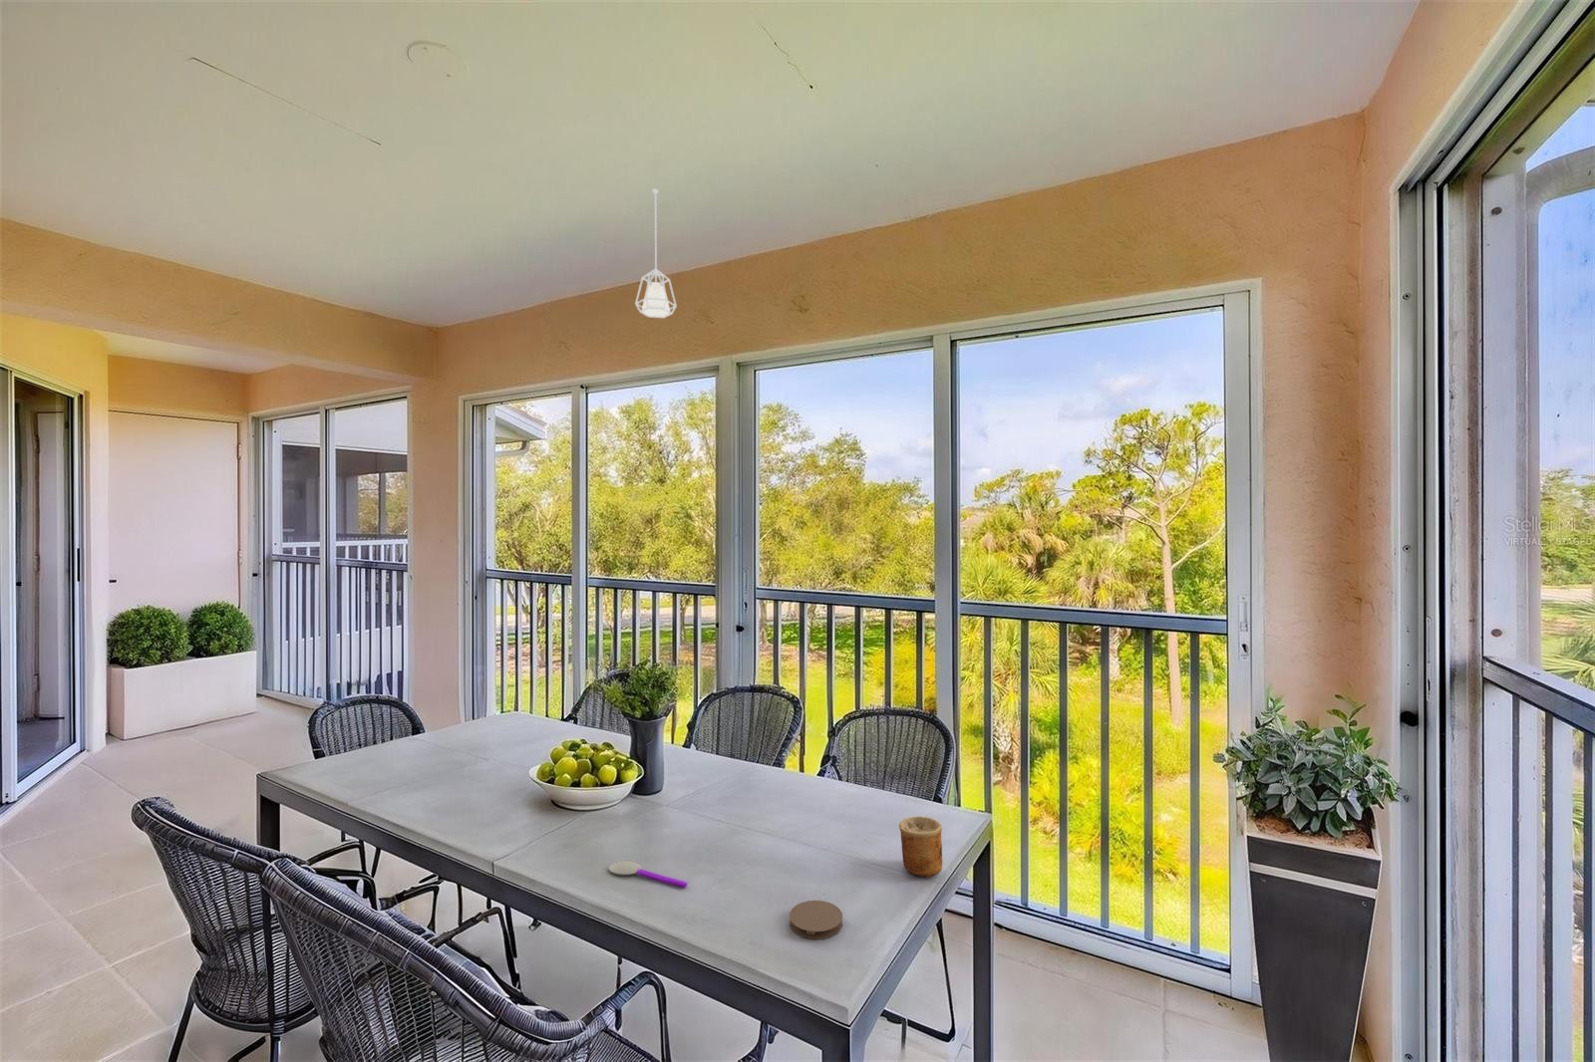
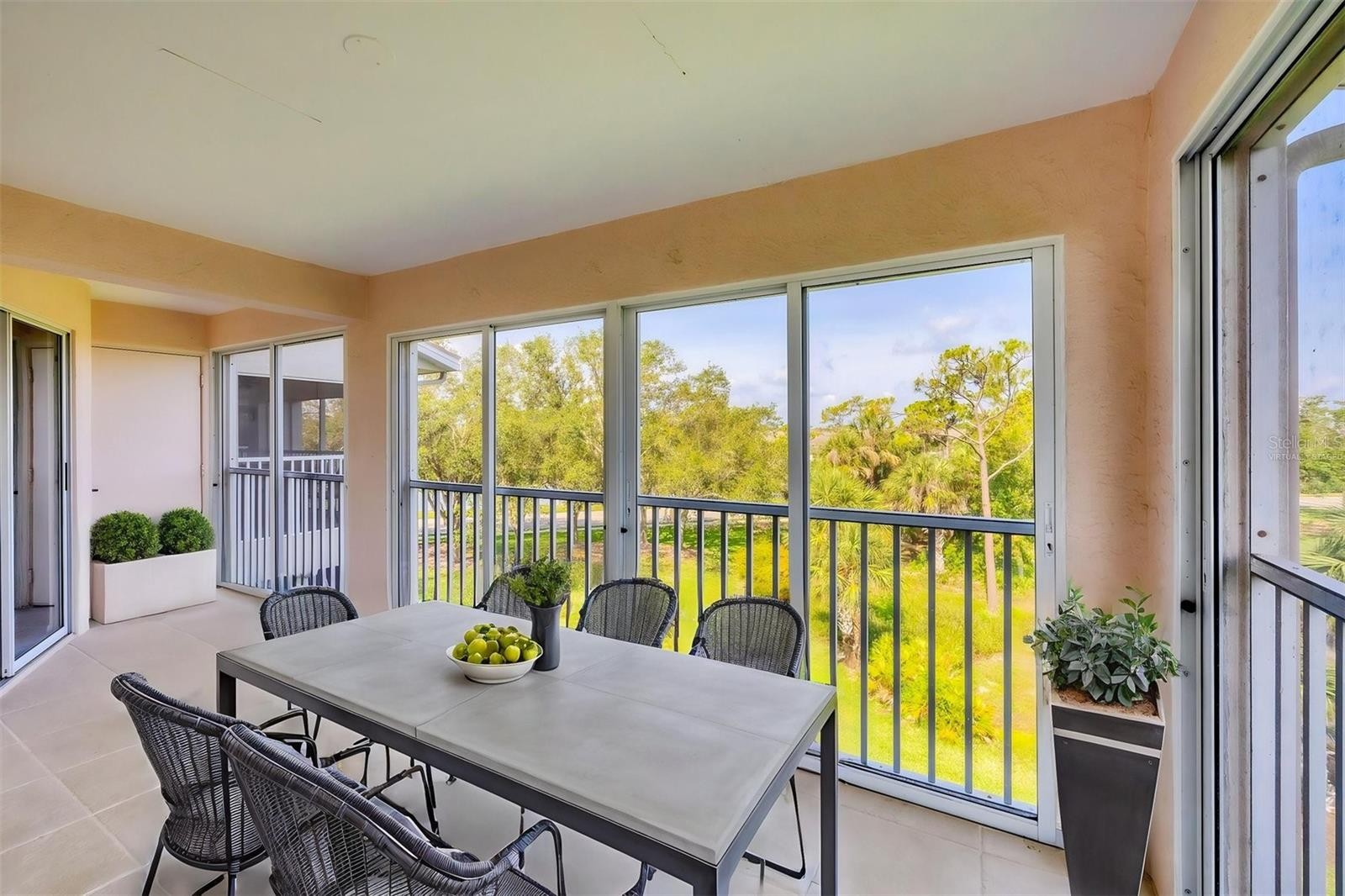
- pendant lamp (655, 251)
- cup (920, 846)
- spoon (647, 872)
- coaster (816, 919)
